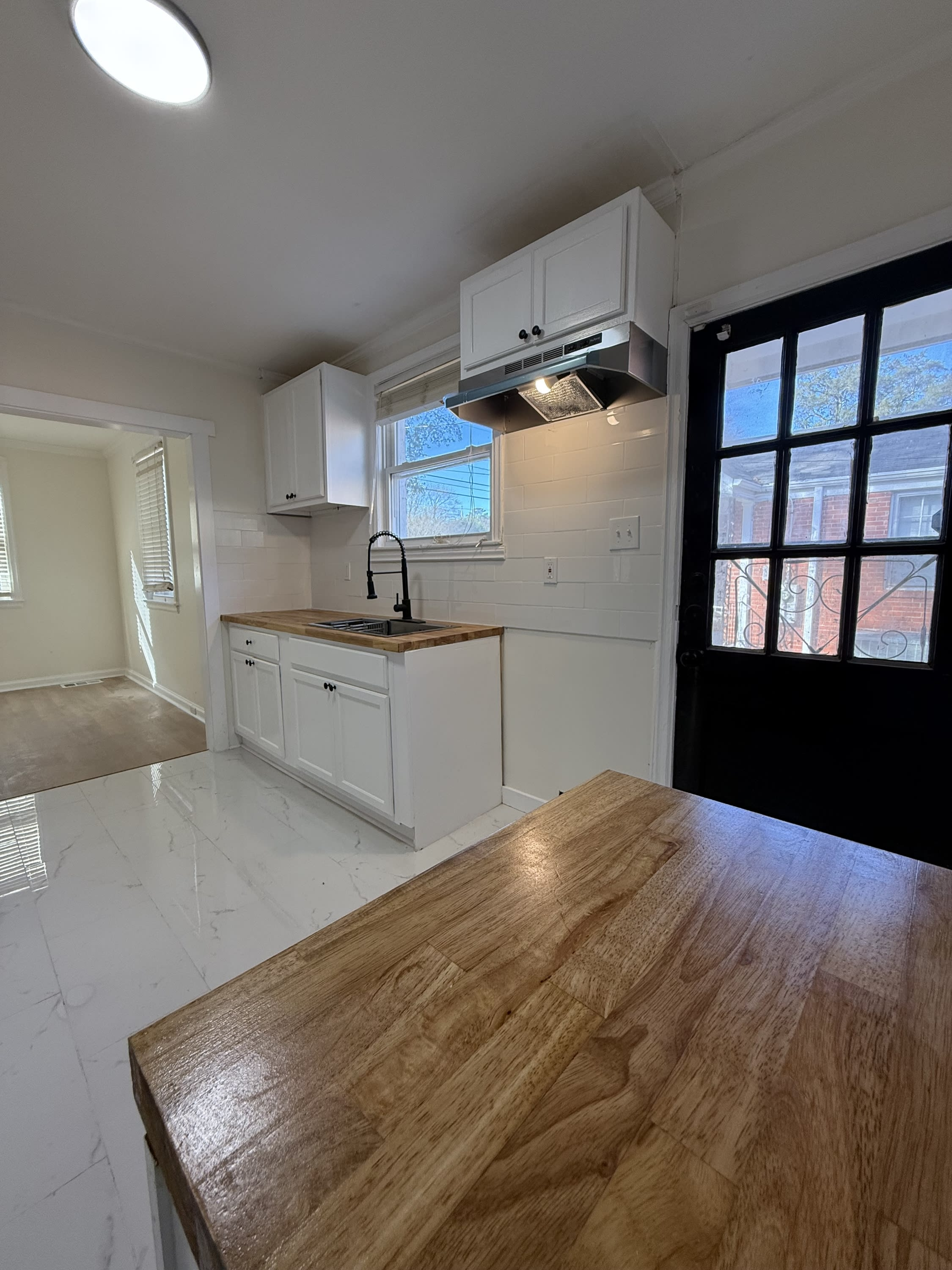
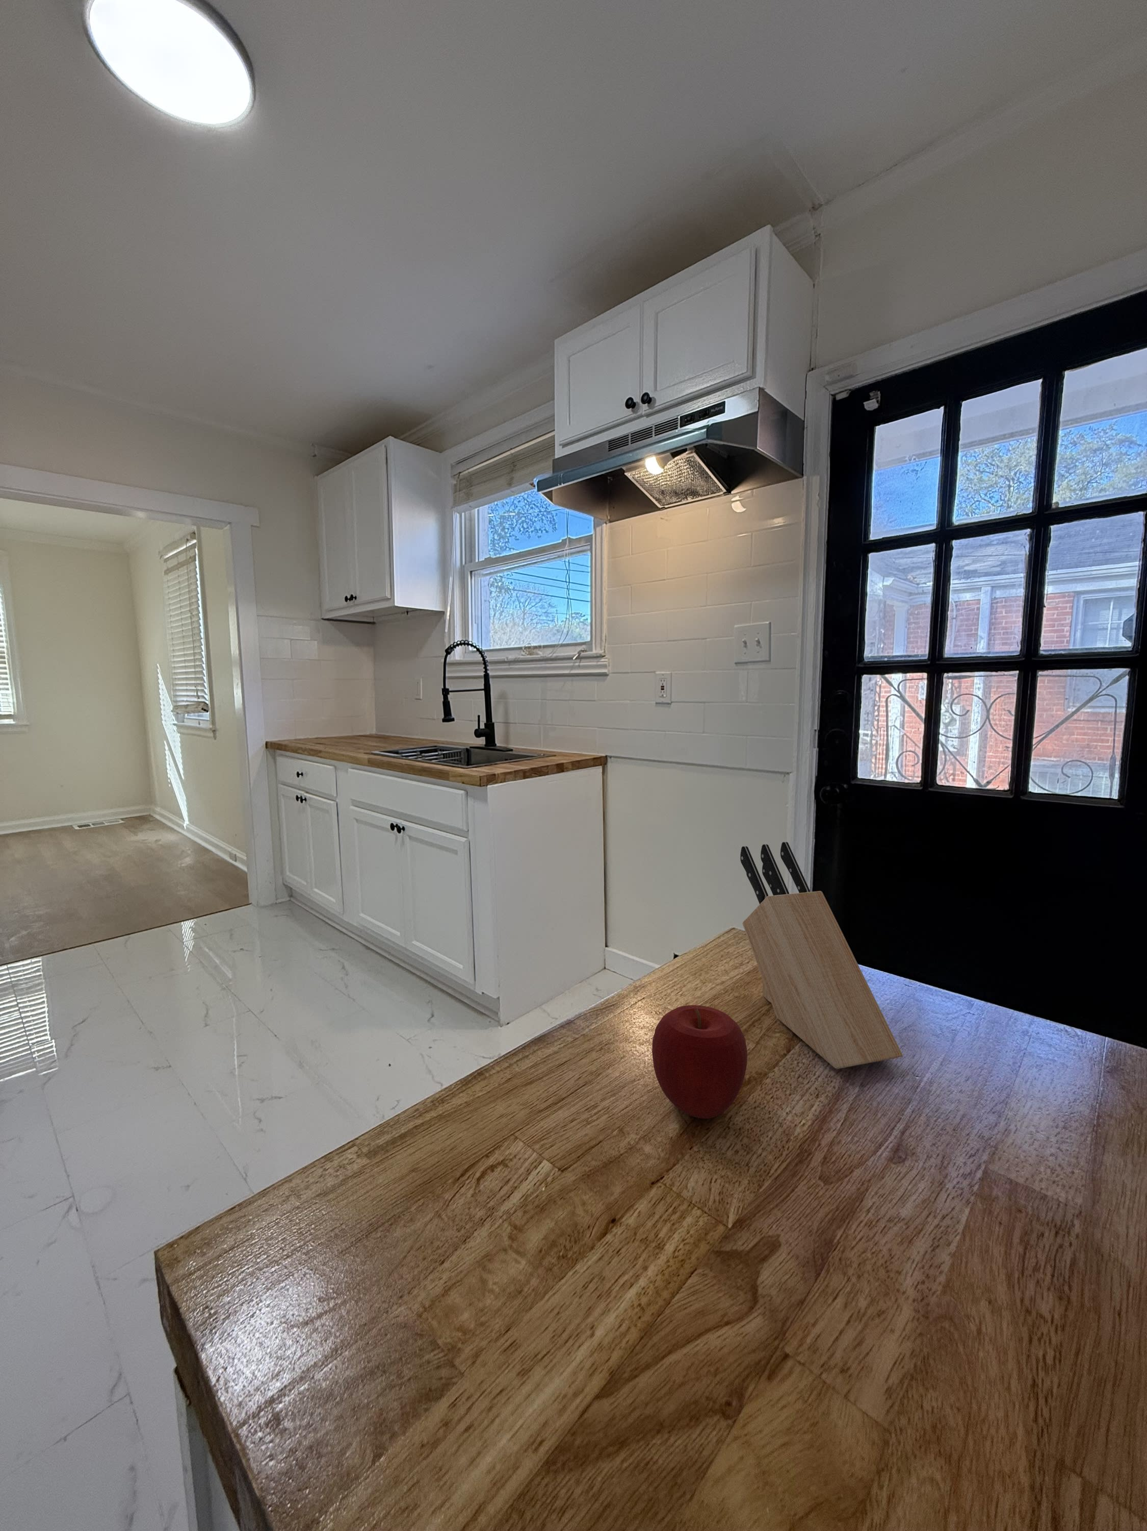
+ apple (699, 1060)
+ knife block (806, 938)
